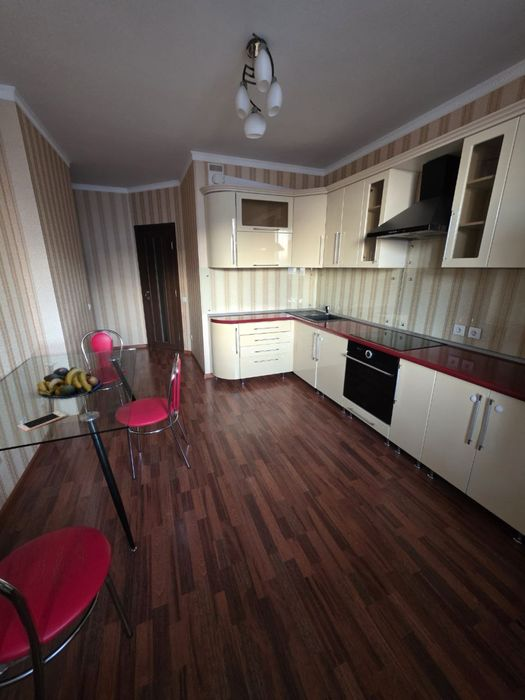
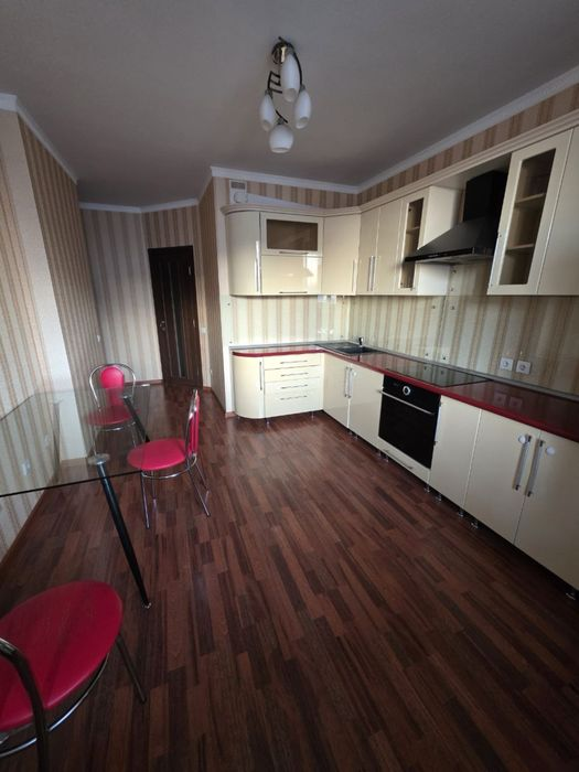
- fruit bowl (70, 379)
- cell phone (42, 420)
